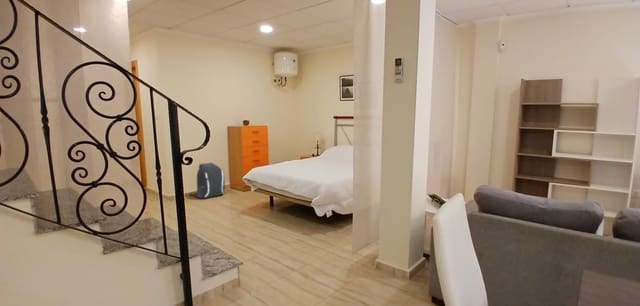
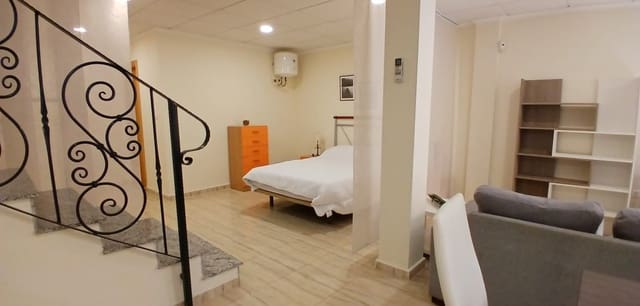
- backpack (208, 179)
